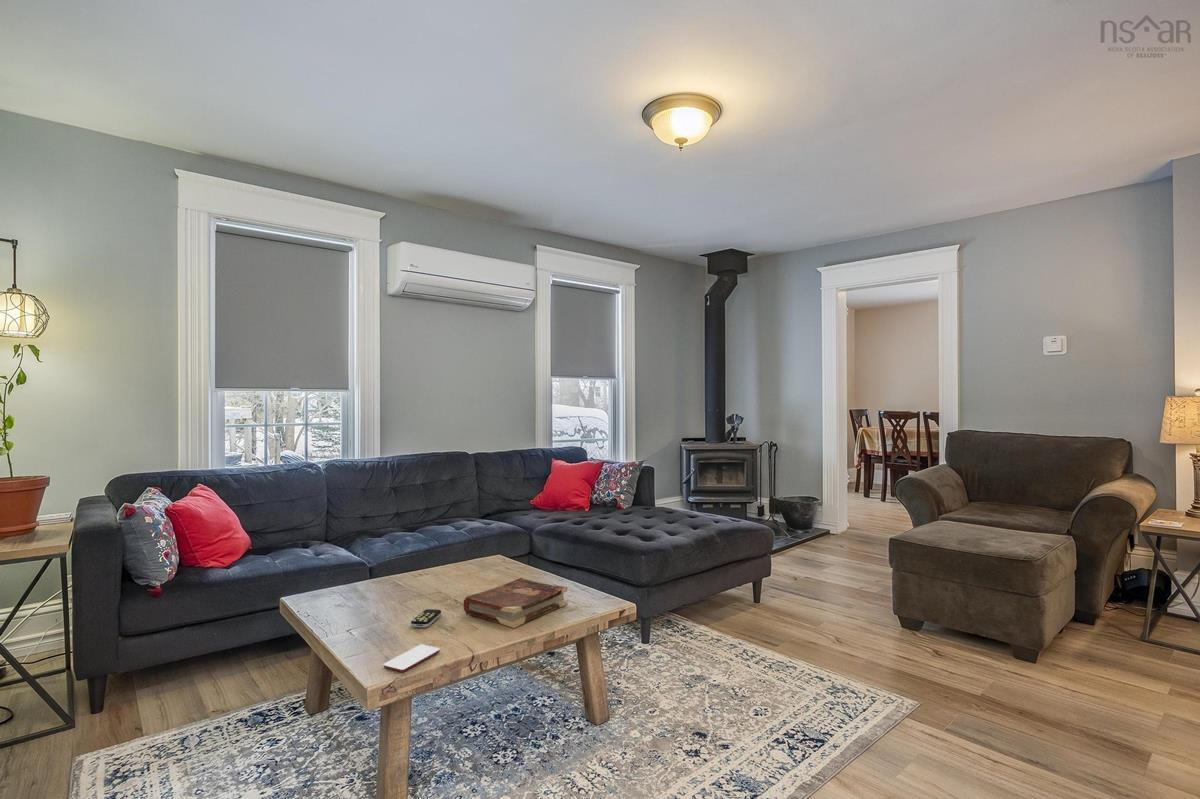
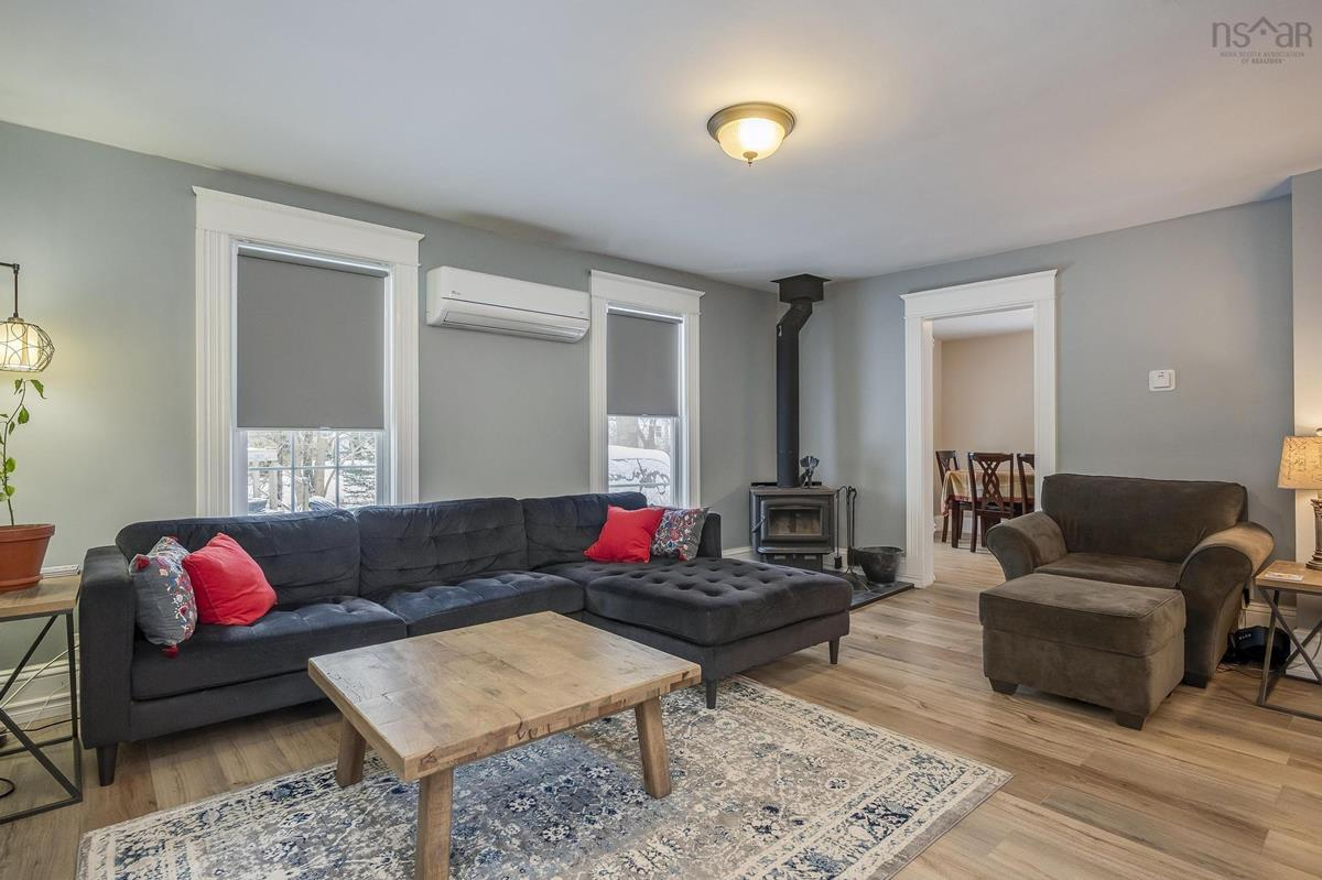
- smartphone (412, 657)
- remote control (426, 617)
- book (516, 600)
